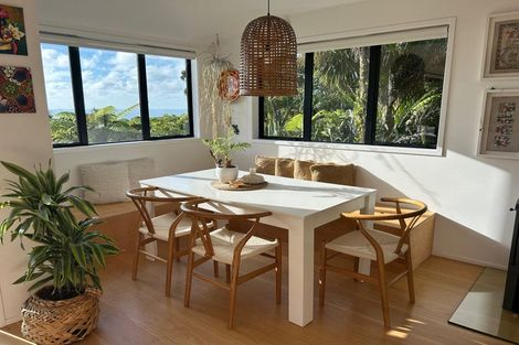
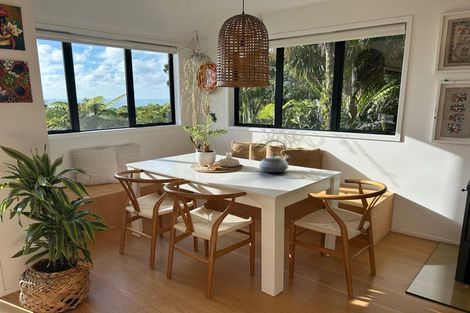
+ teapot (275, 156)
